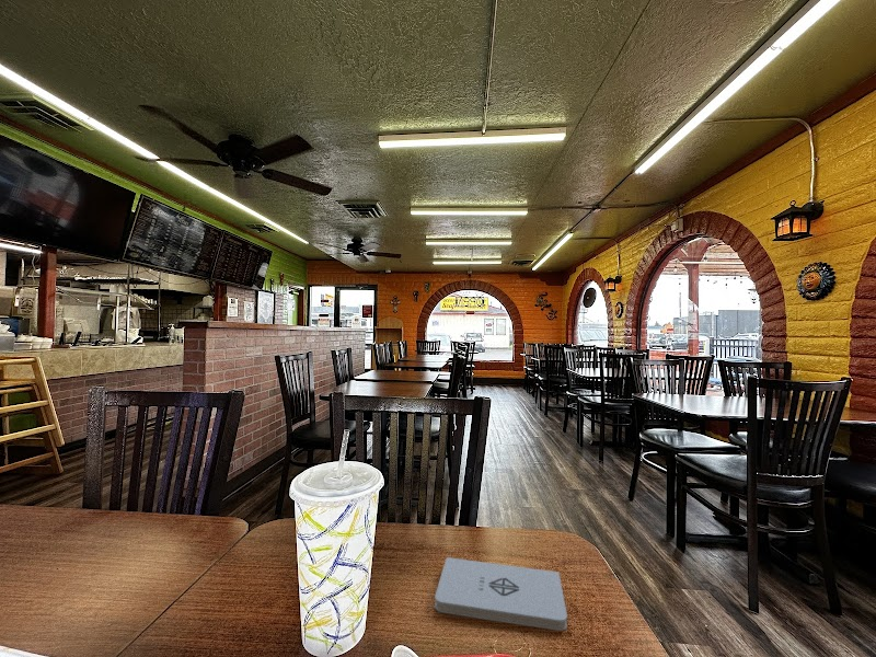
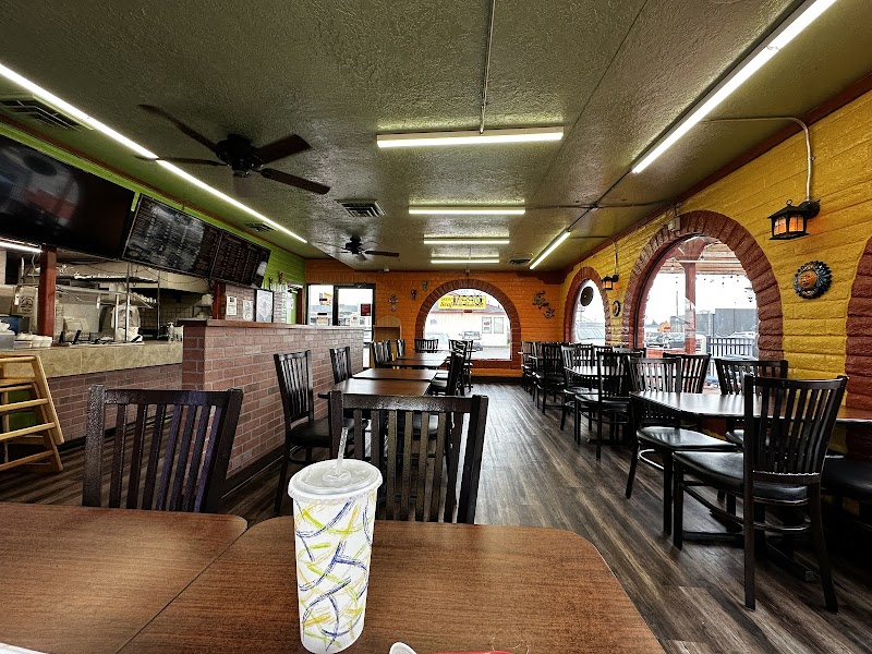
- notepad (499, 590)
